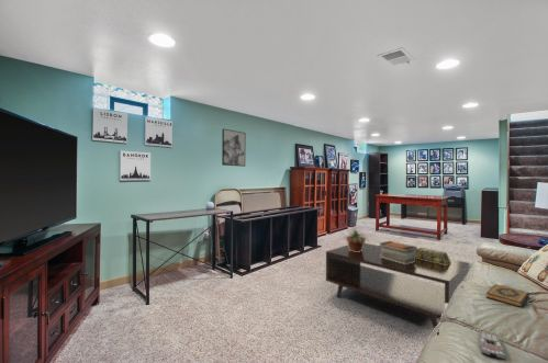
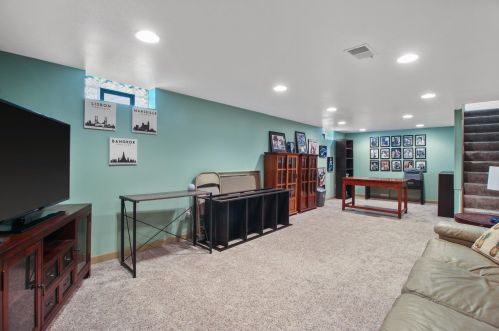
- coffee table (392, 281)
- potted plant (356, 238)
- hardback book (507, 294)
- decorative box (430, 254)
- wall art (234, 148)
- remote control (490, 343)
- book stack (398, 251)
